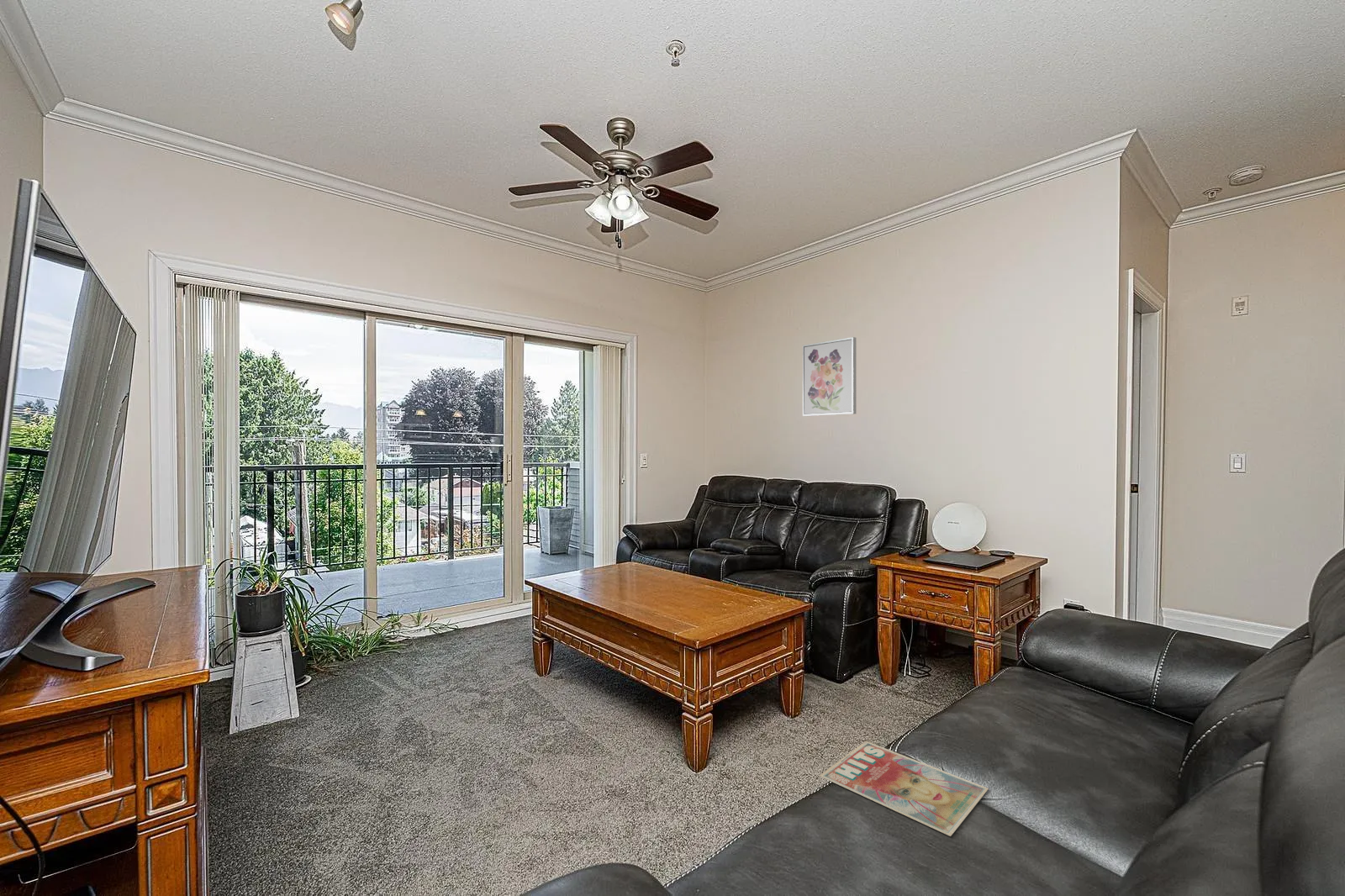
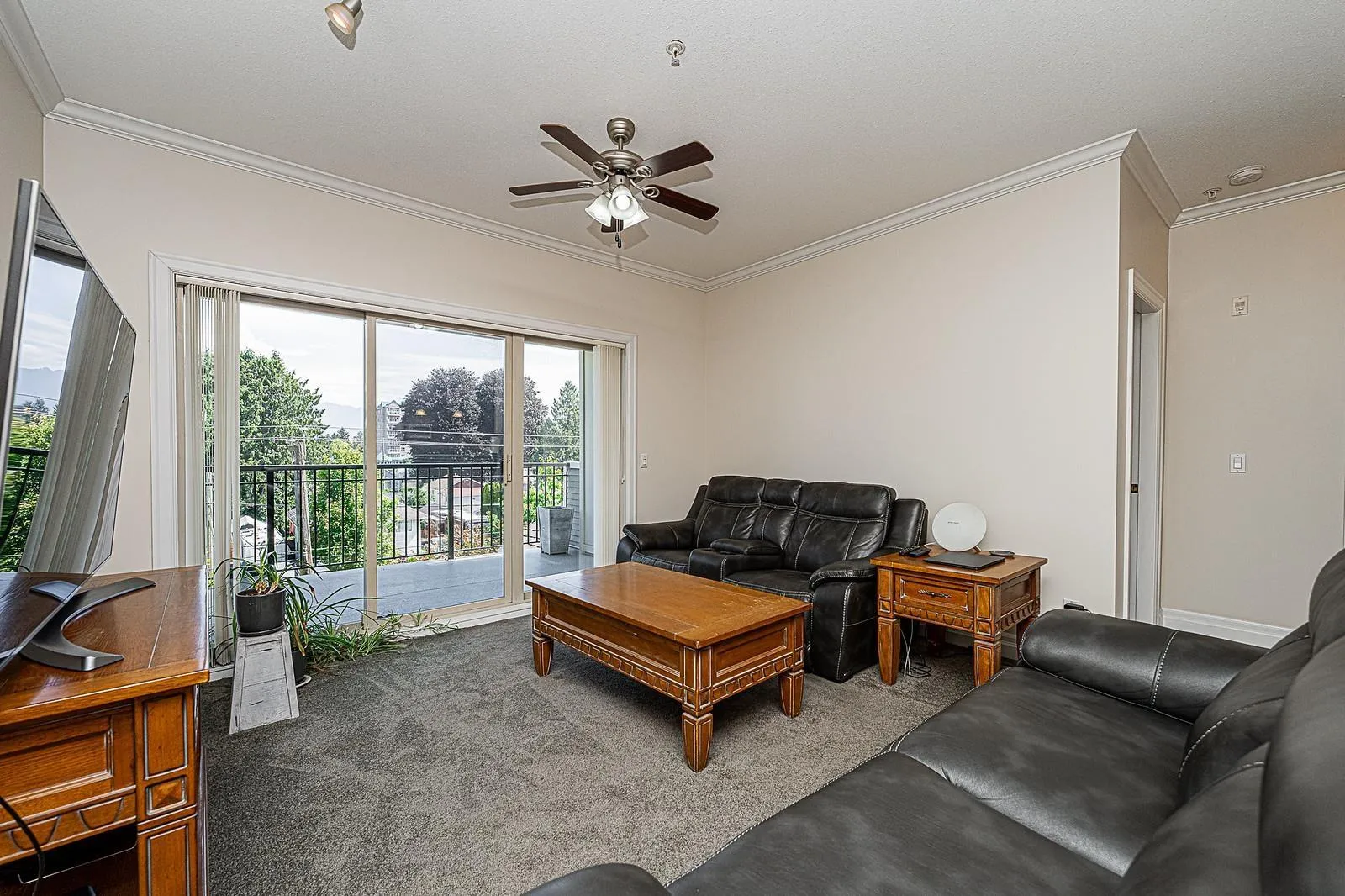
- wall art (828, 378)
- magazine (902, 782)
